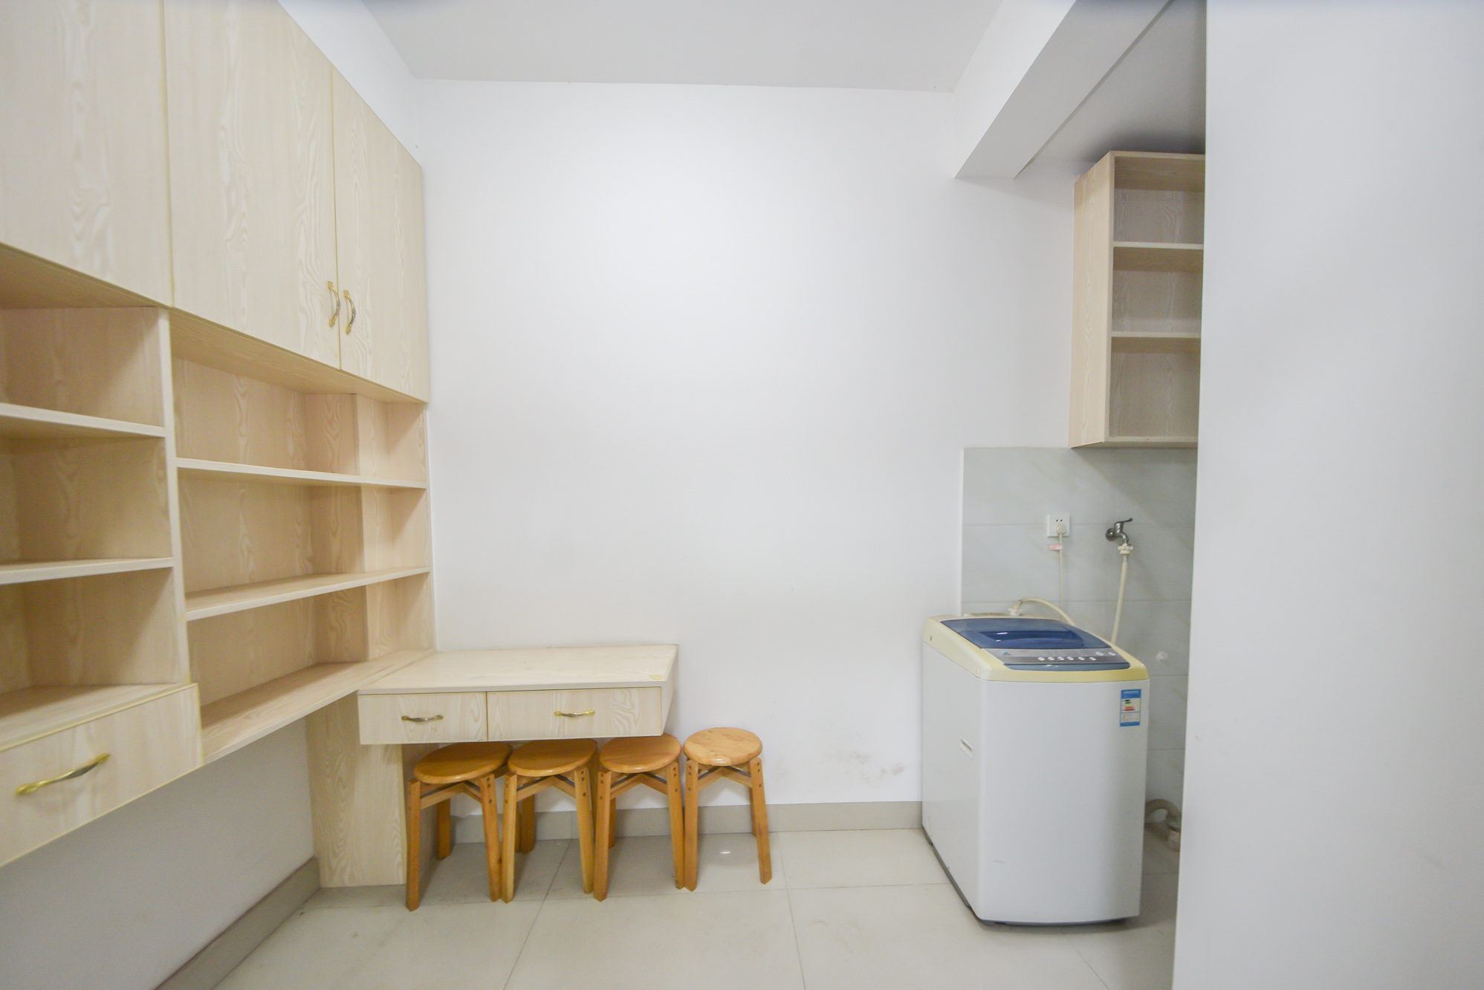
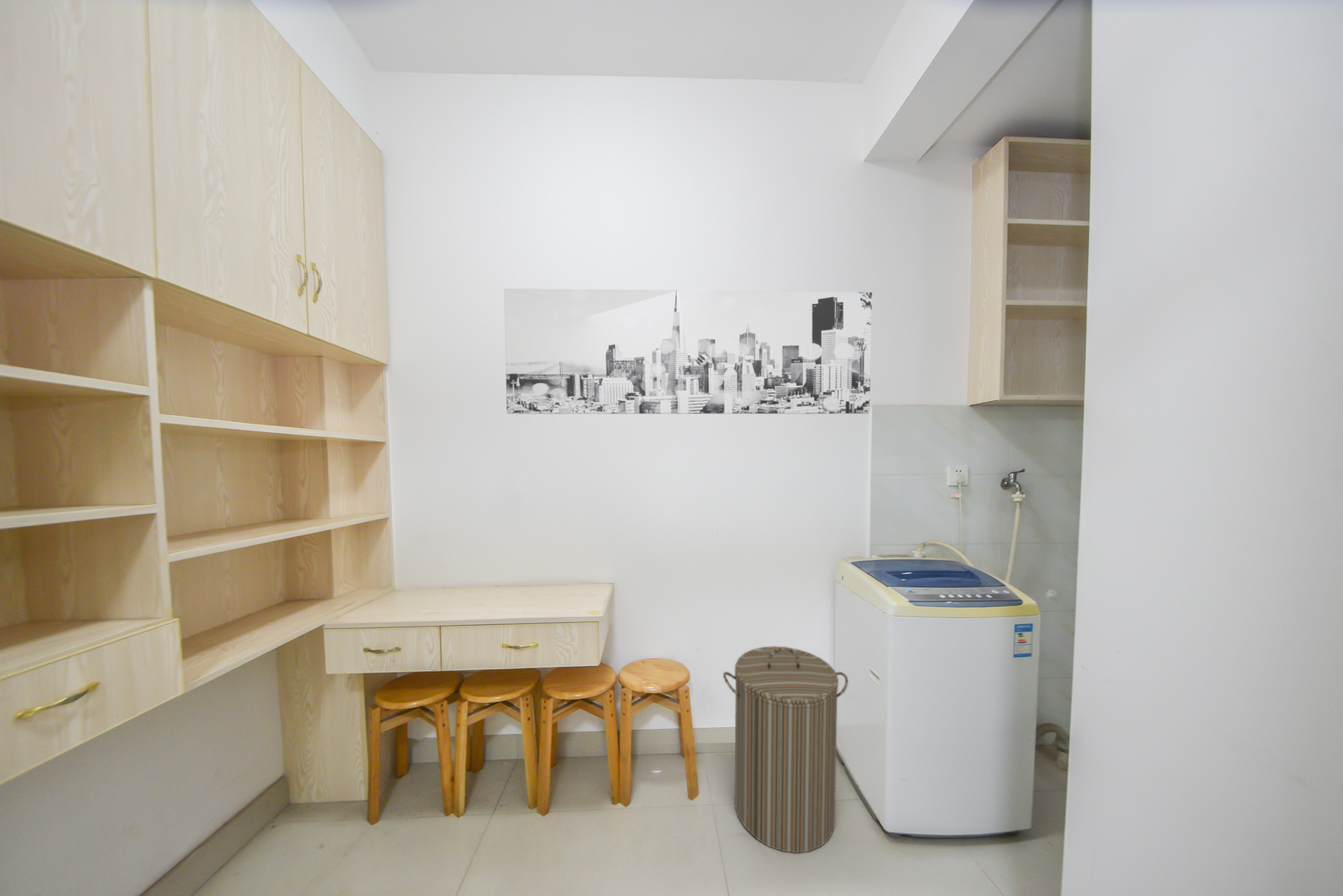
+ wall art (691, 353)
+ laundry hamper (784, 729)
